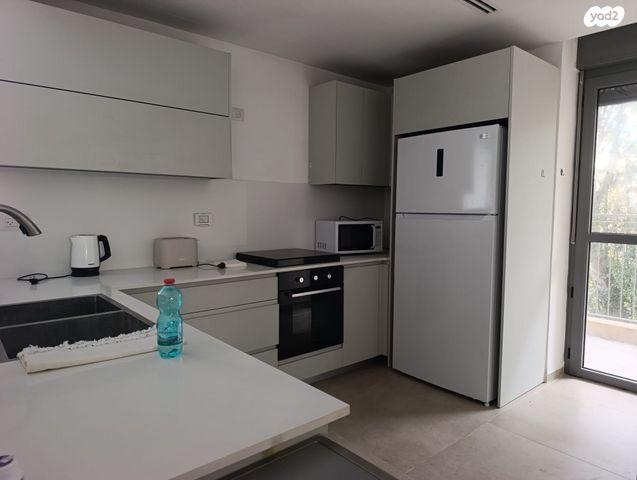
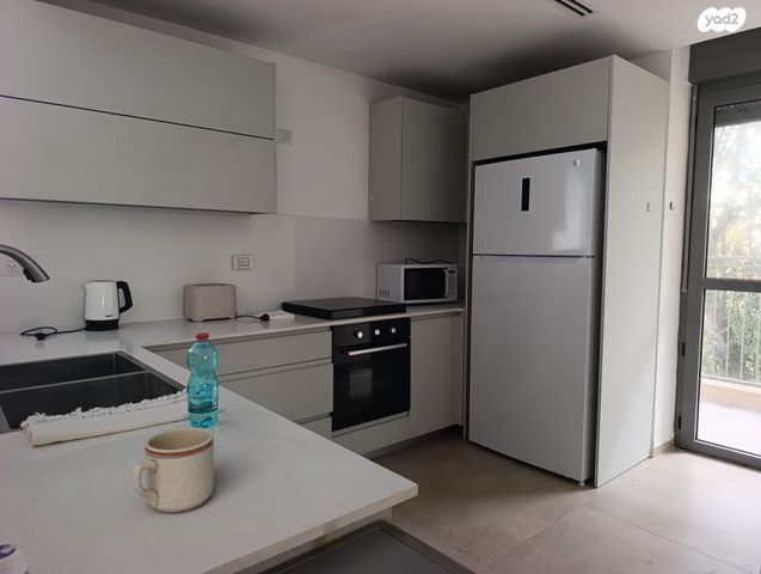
+ mug (171, 472)
